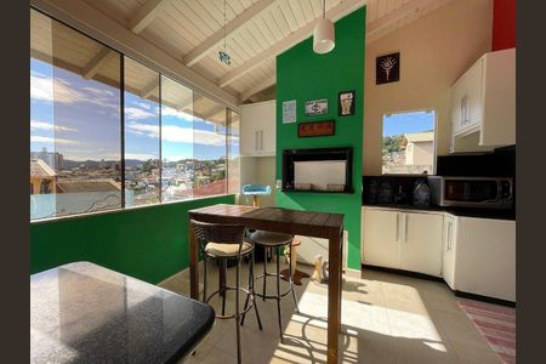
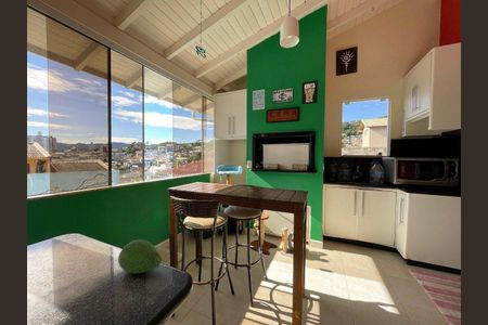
+ fruit (140, 257)
